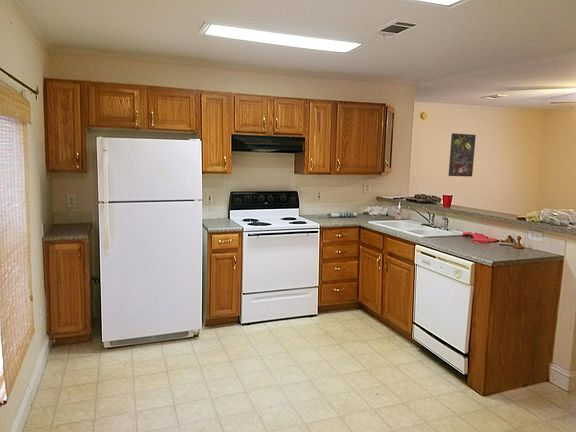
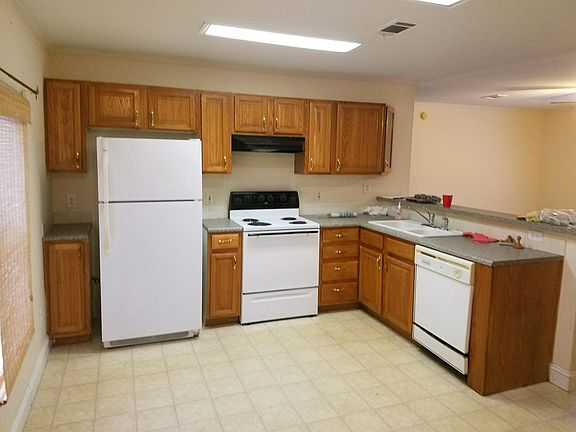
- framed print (462, 155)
